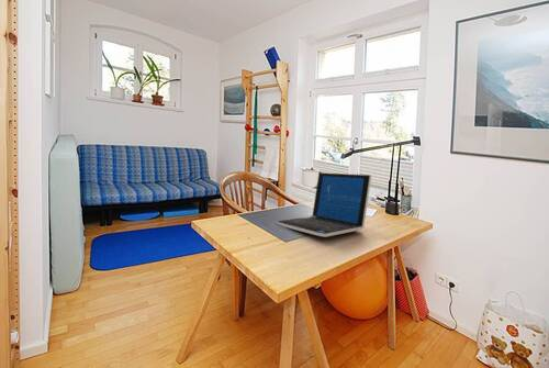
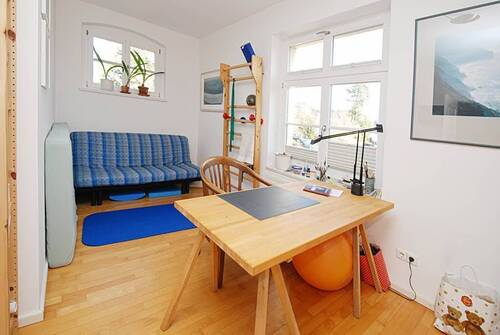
- laptop (322, 200)
